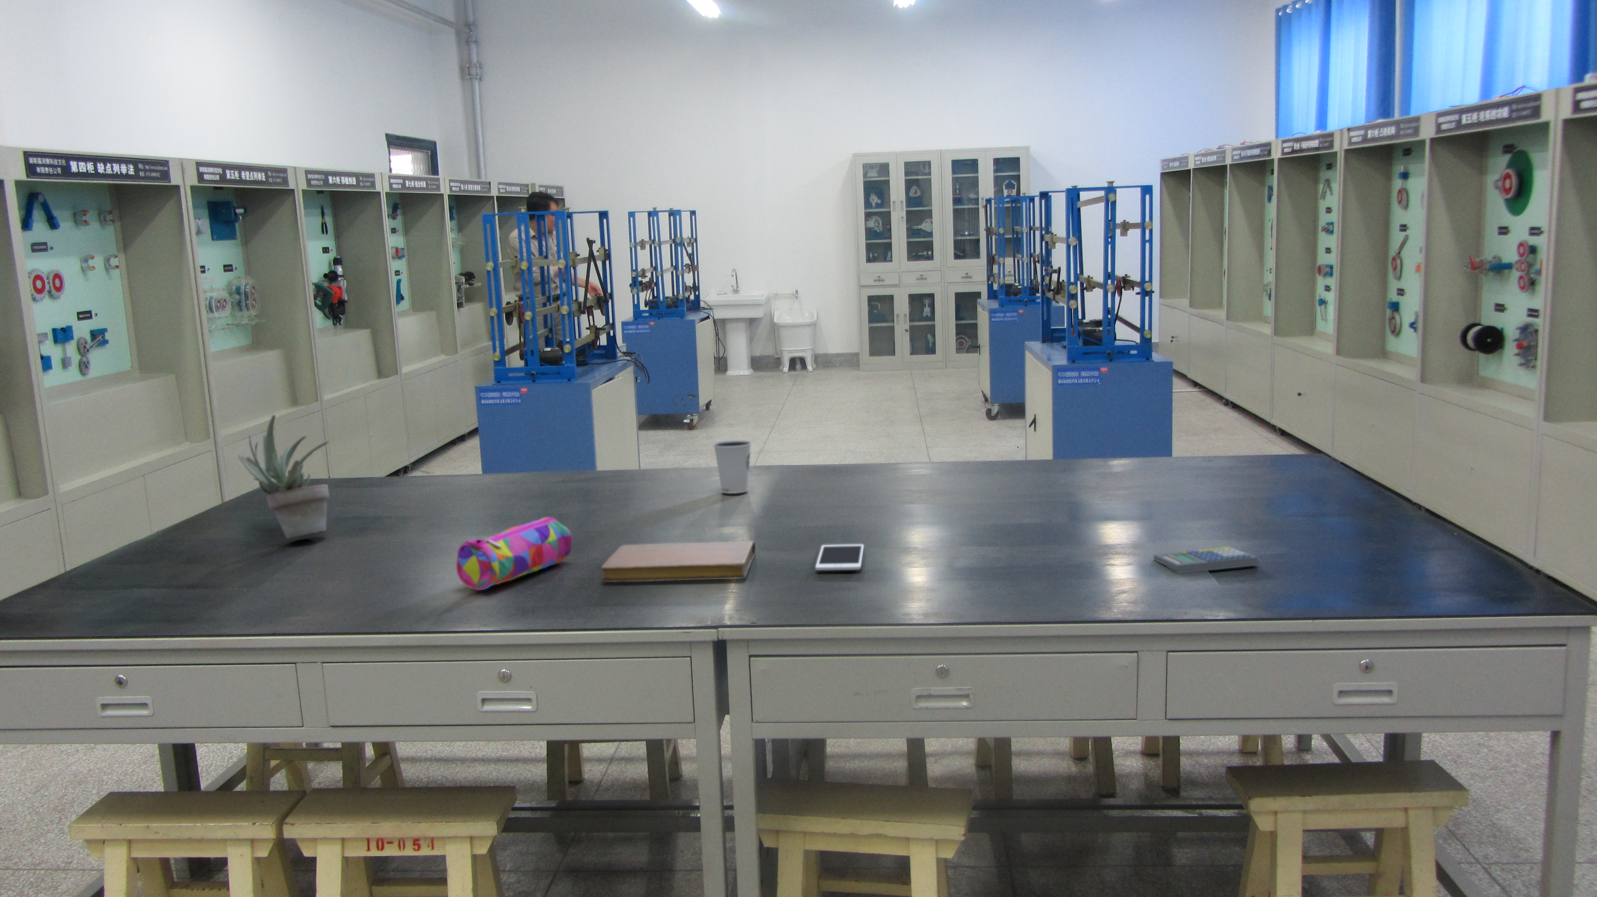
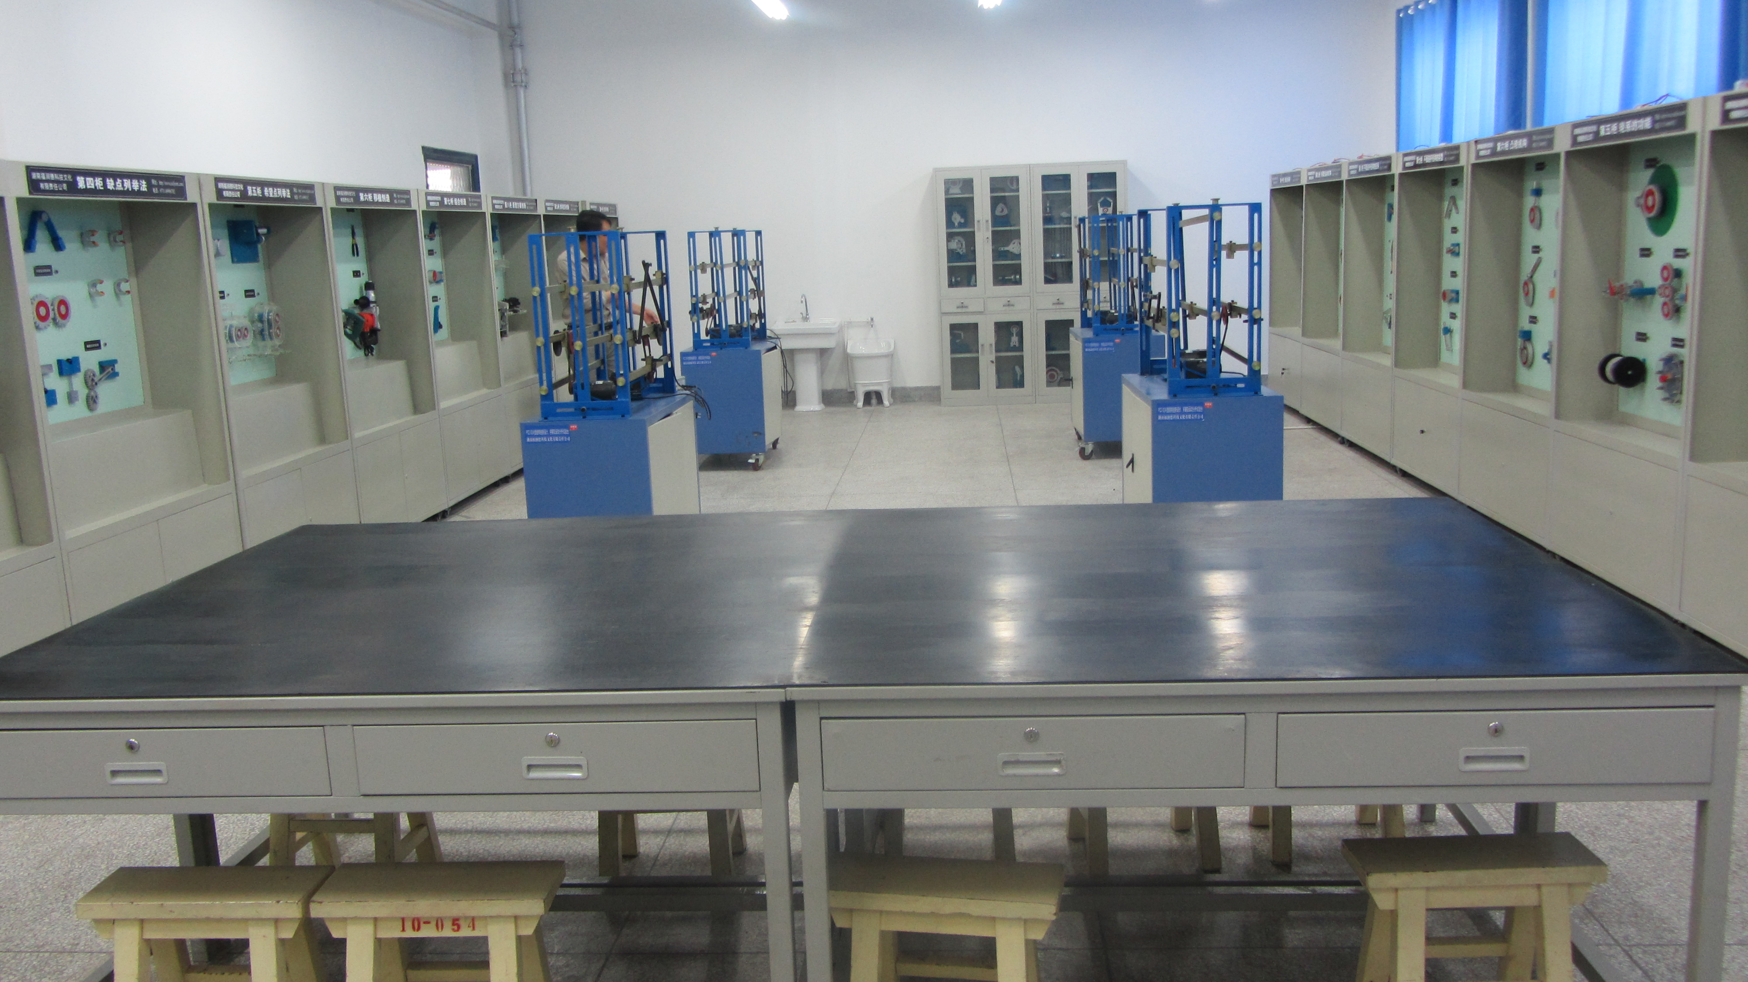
- notebook (681, 560)
- calculator (1205, 559)
- cell phone (840, 557)
- pencil case (516, 552)
- succulent plant (287, 475)
- dixie cup (734, 467)
